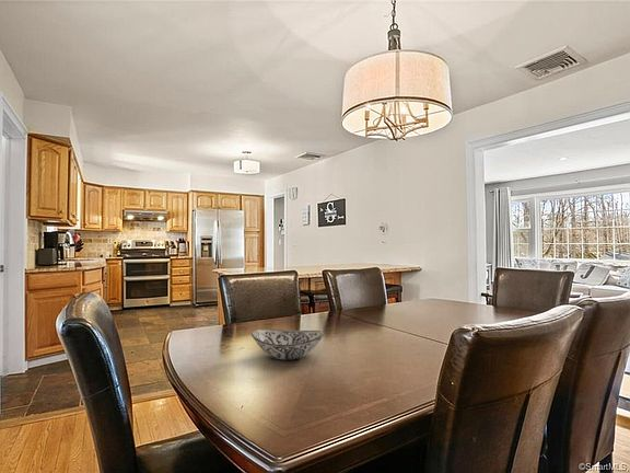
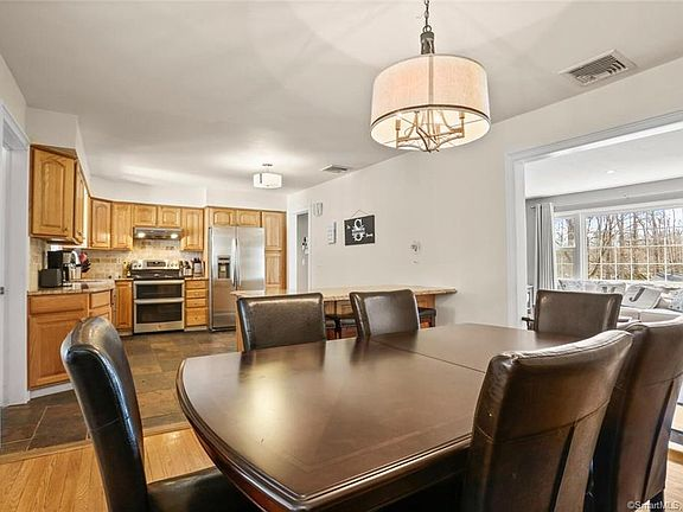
- decorative bowl (288, 344)
